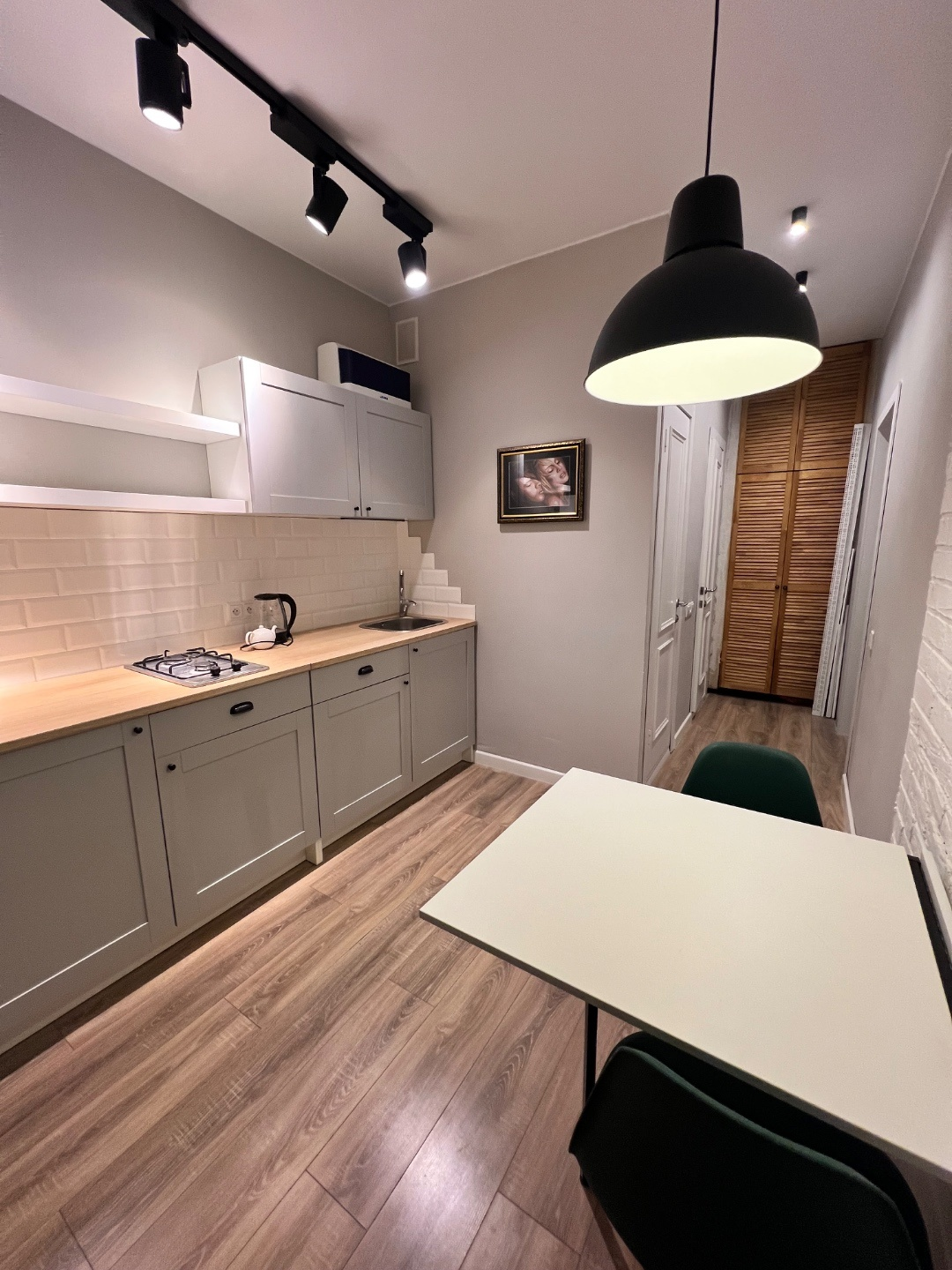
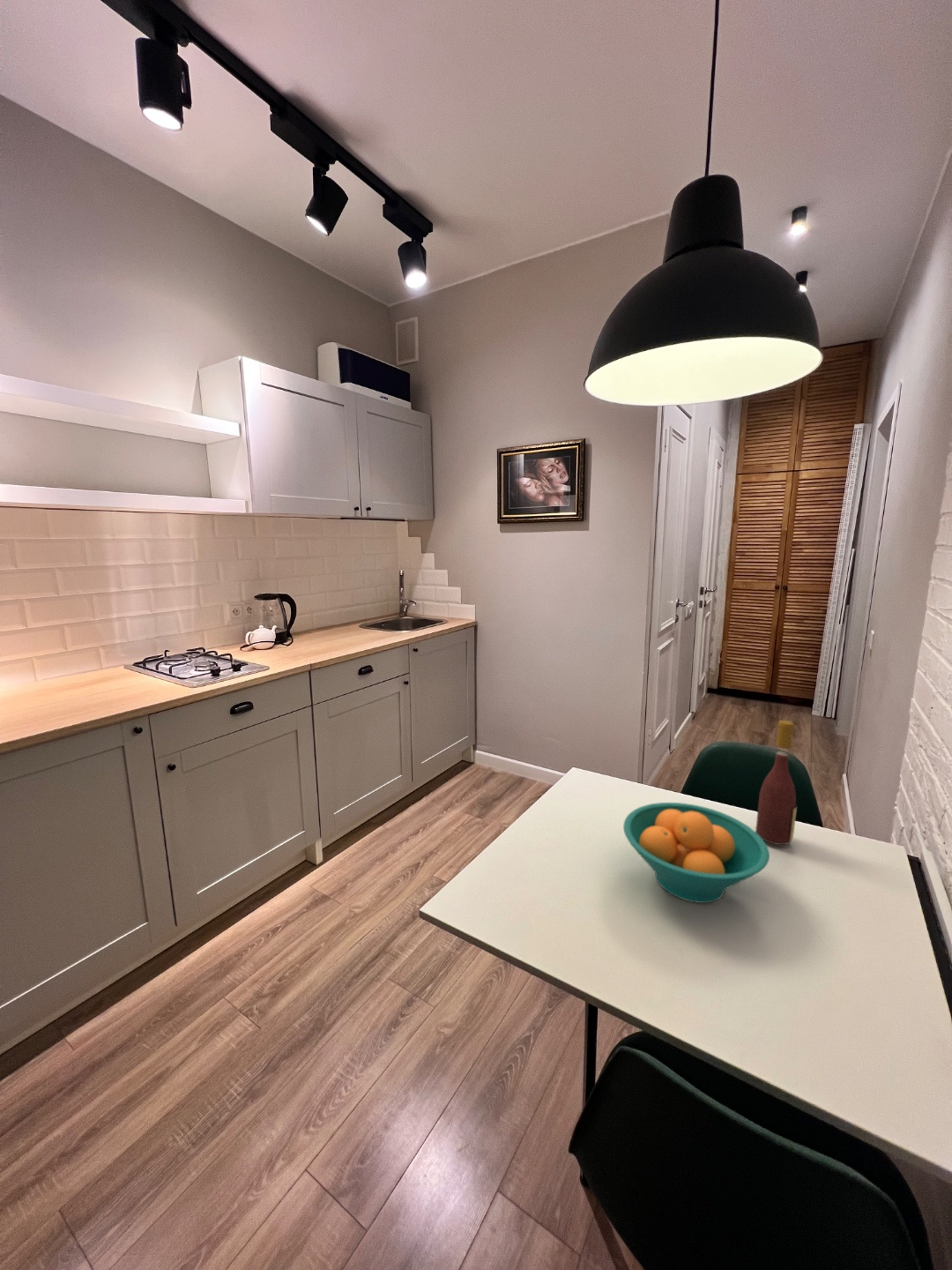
+ fruit bowl (691, 848)
+ wine bottle (778, 781)
